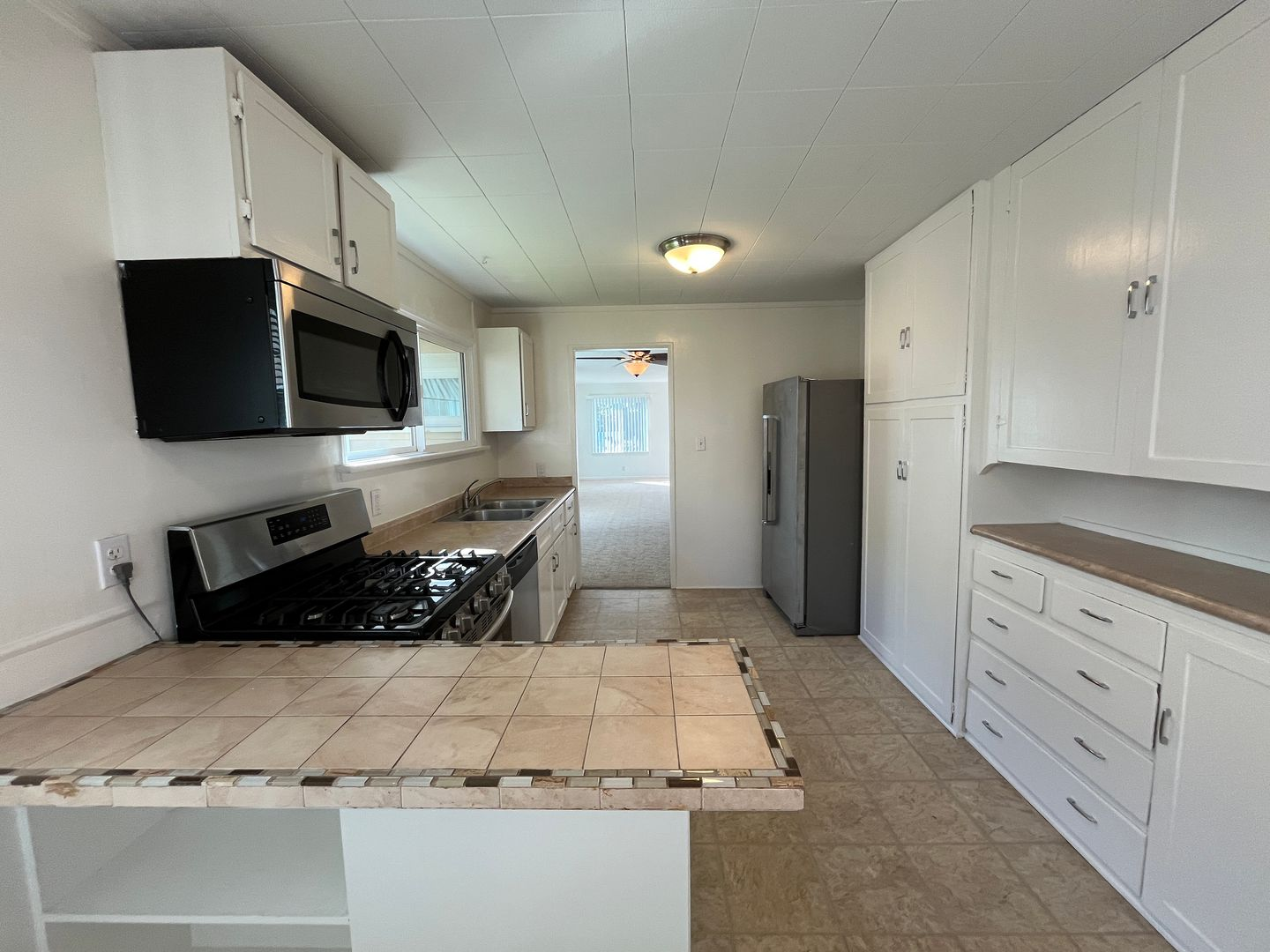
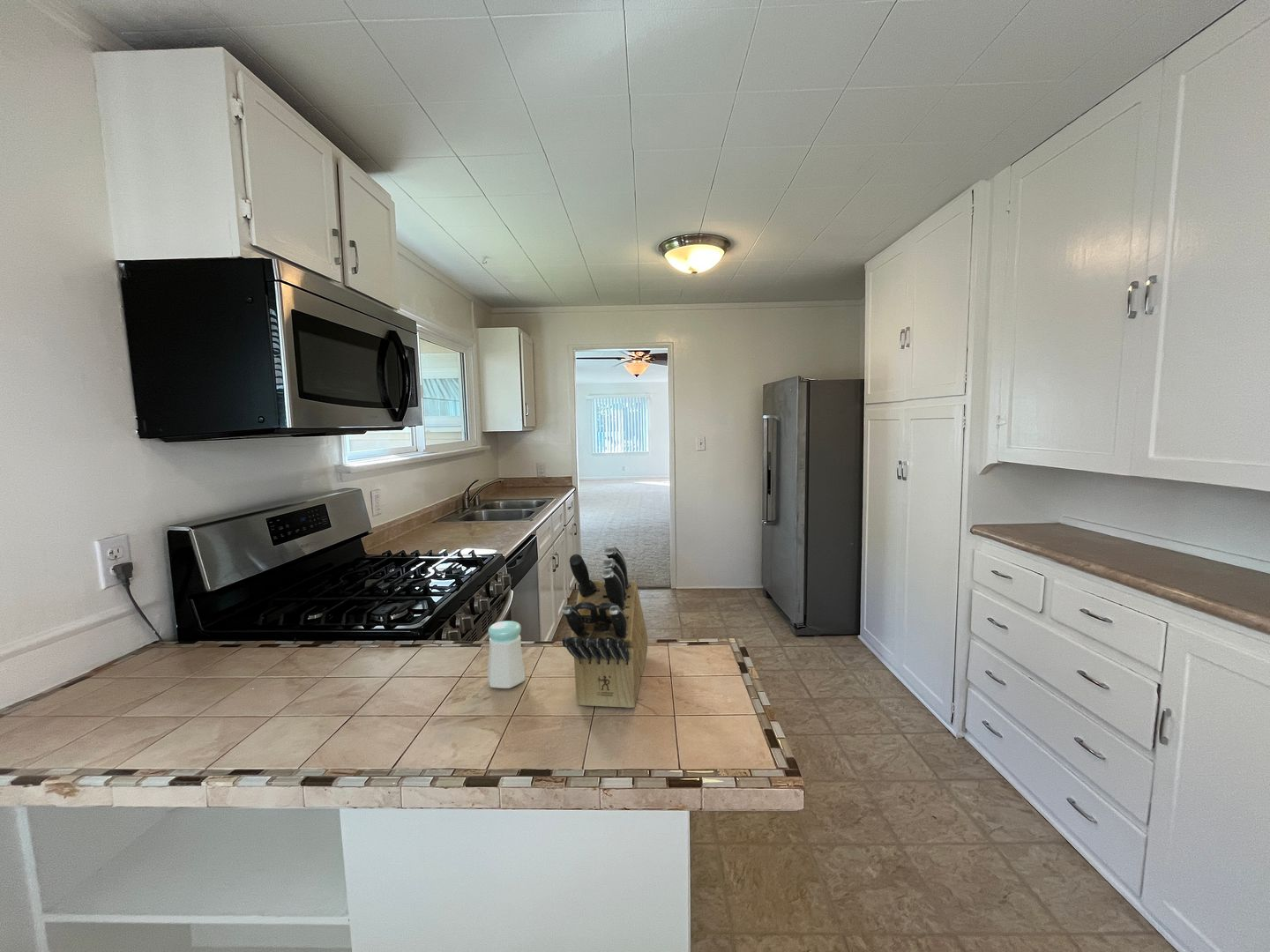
+ salt shaker (505, 653)
+ knife block (609, 611)
